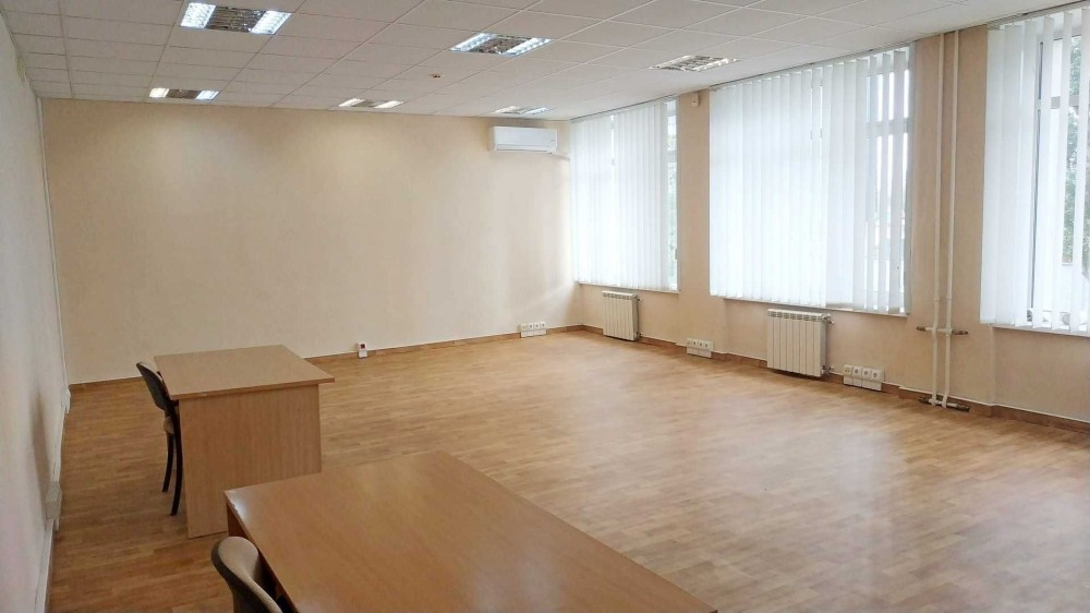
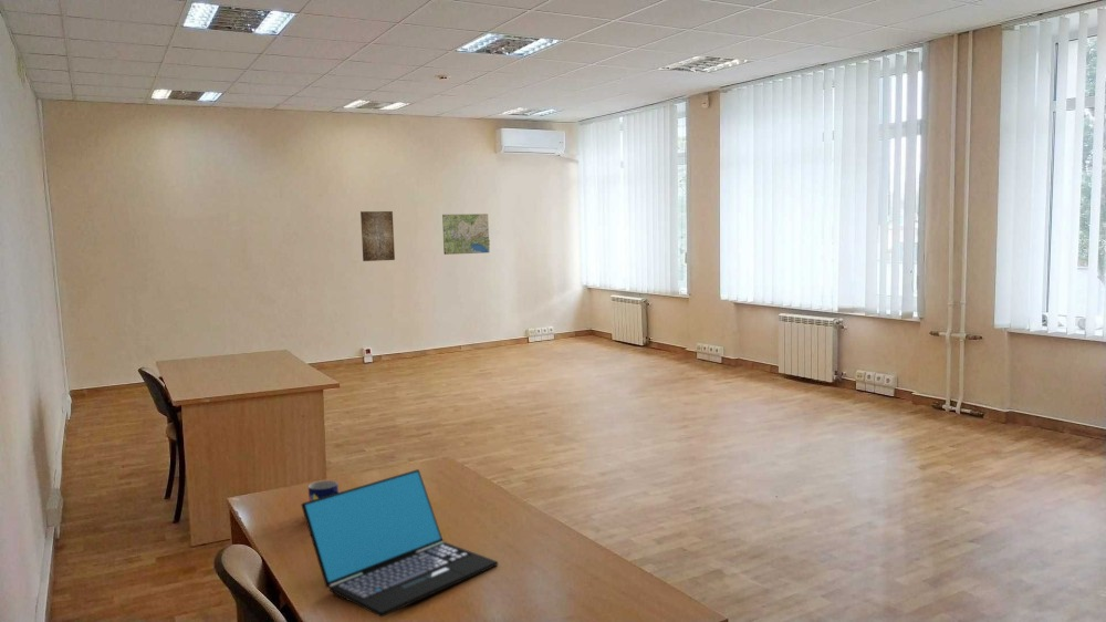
+ laptop (400, 535)
+ wall art (377, 236)
+ mug (325, 496)
+ road map (467, 234)
